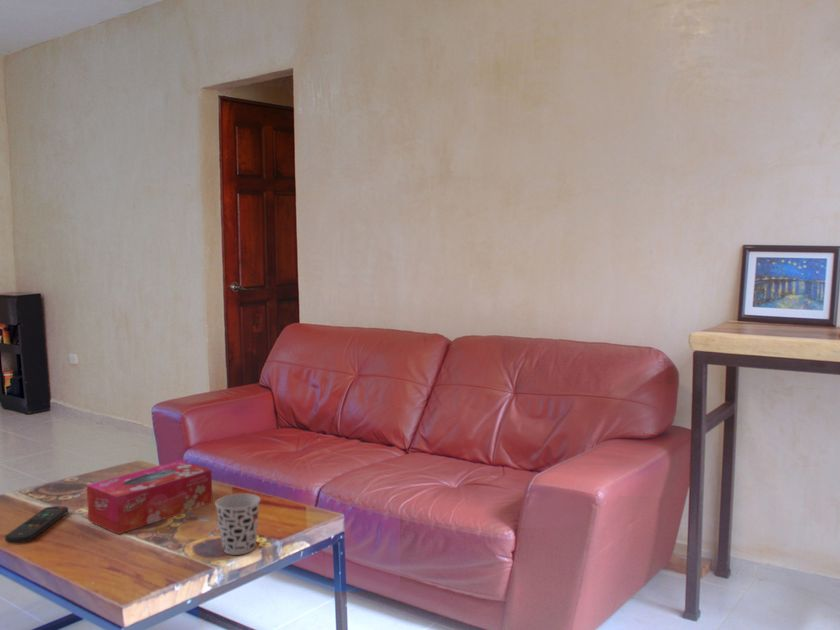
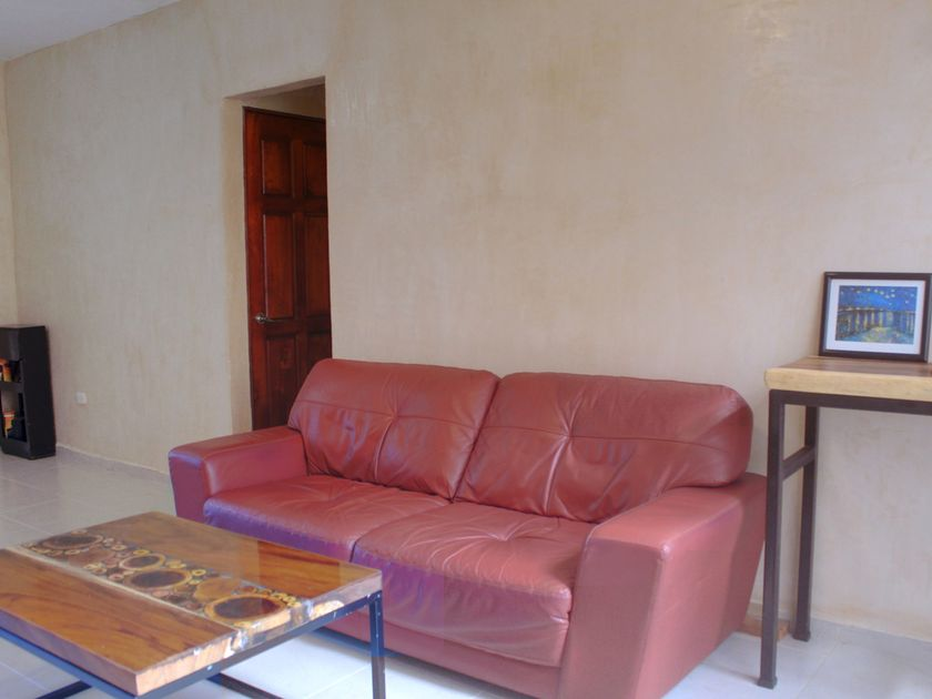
- remote control (38, 523)
- cup (238, 524)
- tissue box (151, 494)
